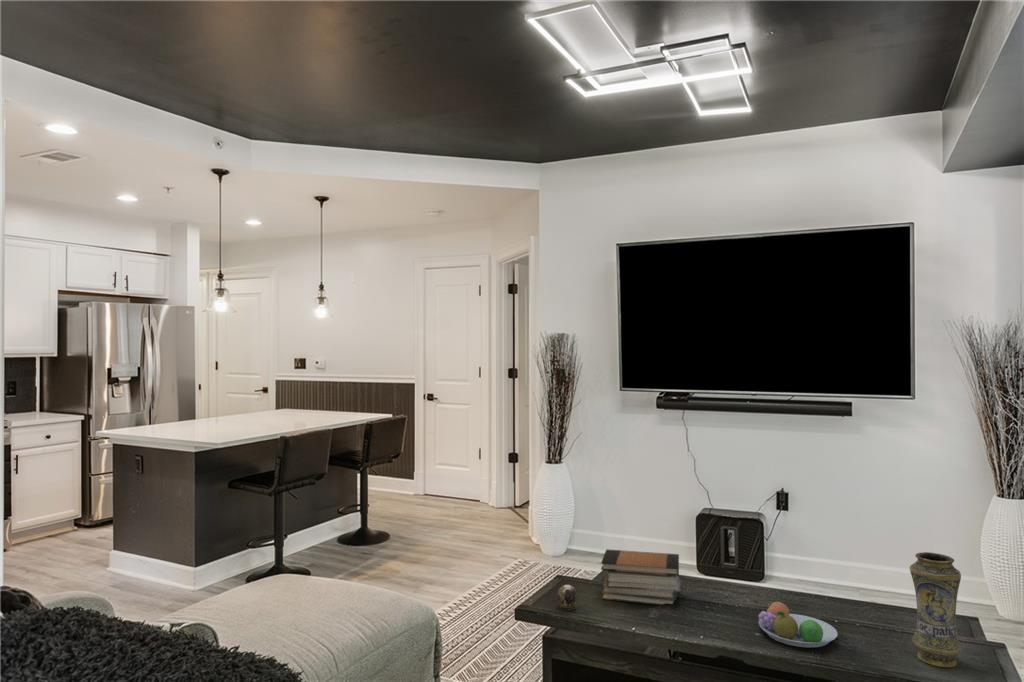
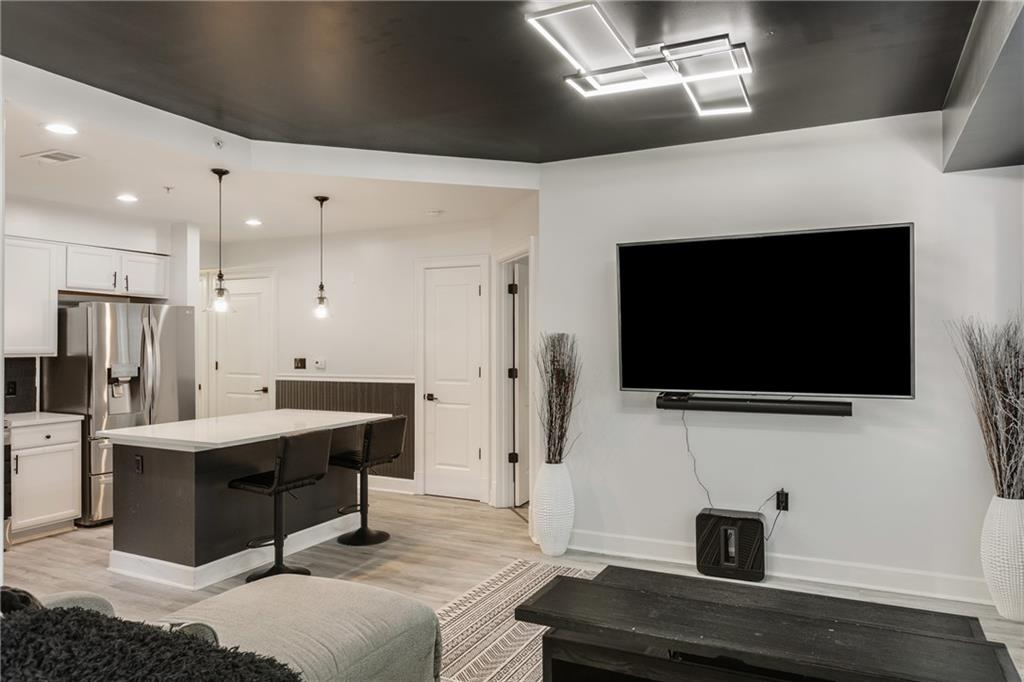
- book stack (641, 576)
- decorative egg (567, 596)
- vase (935, 607)
- fruit bowl (797, 621)
